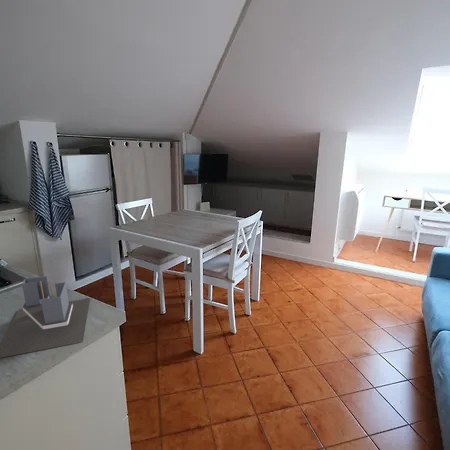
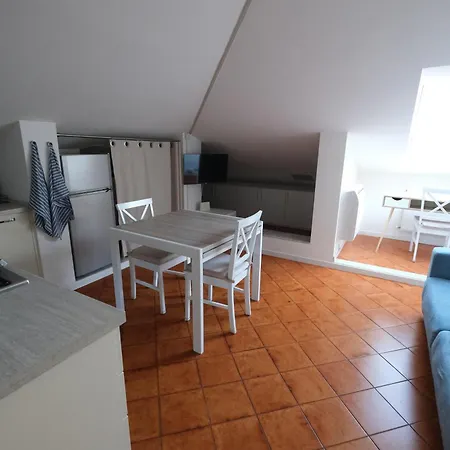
- utensil holder (45, 305)
